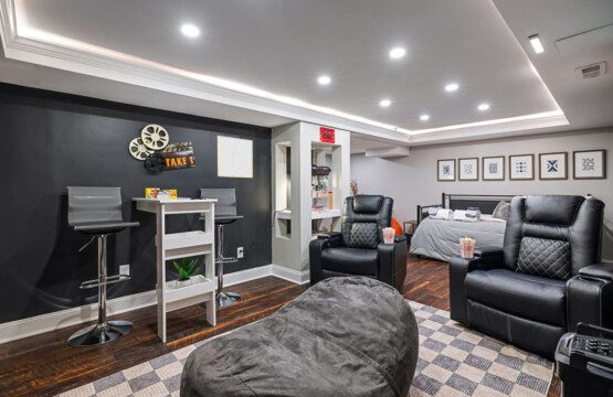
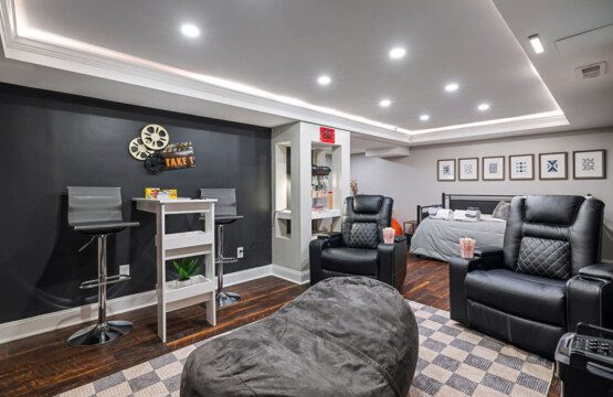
- wall art (234, 158)
